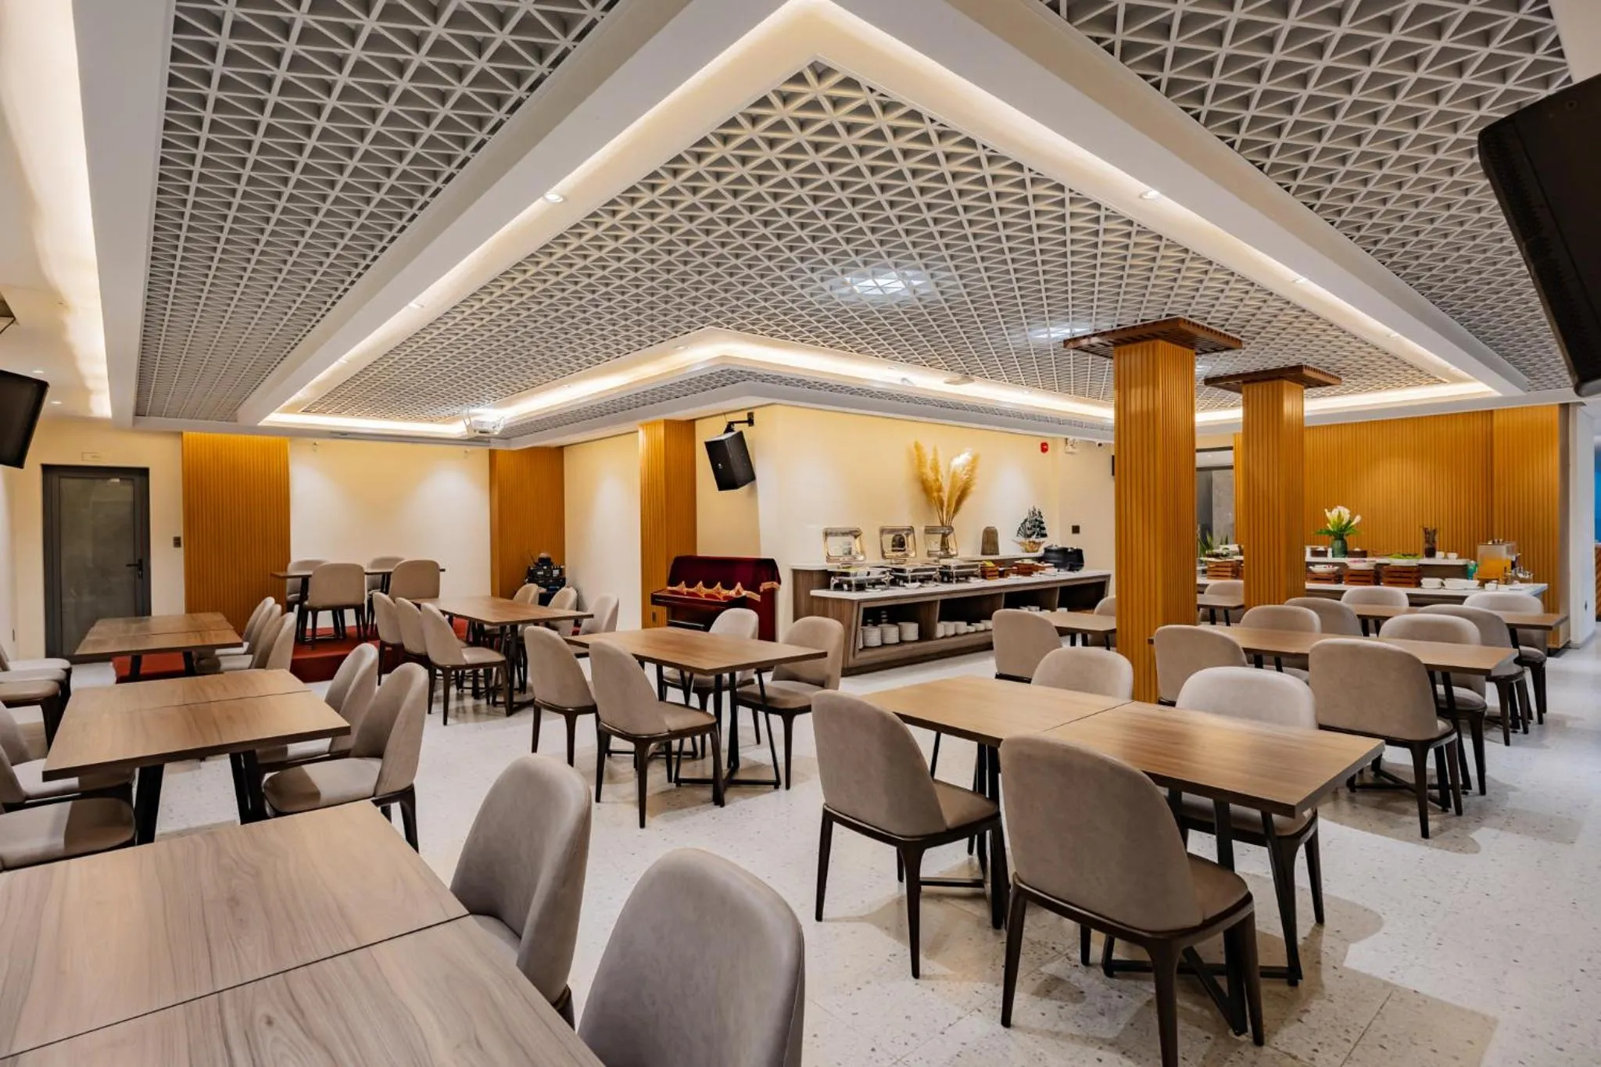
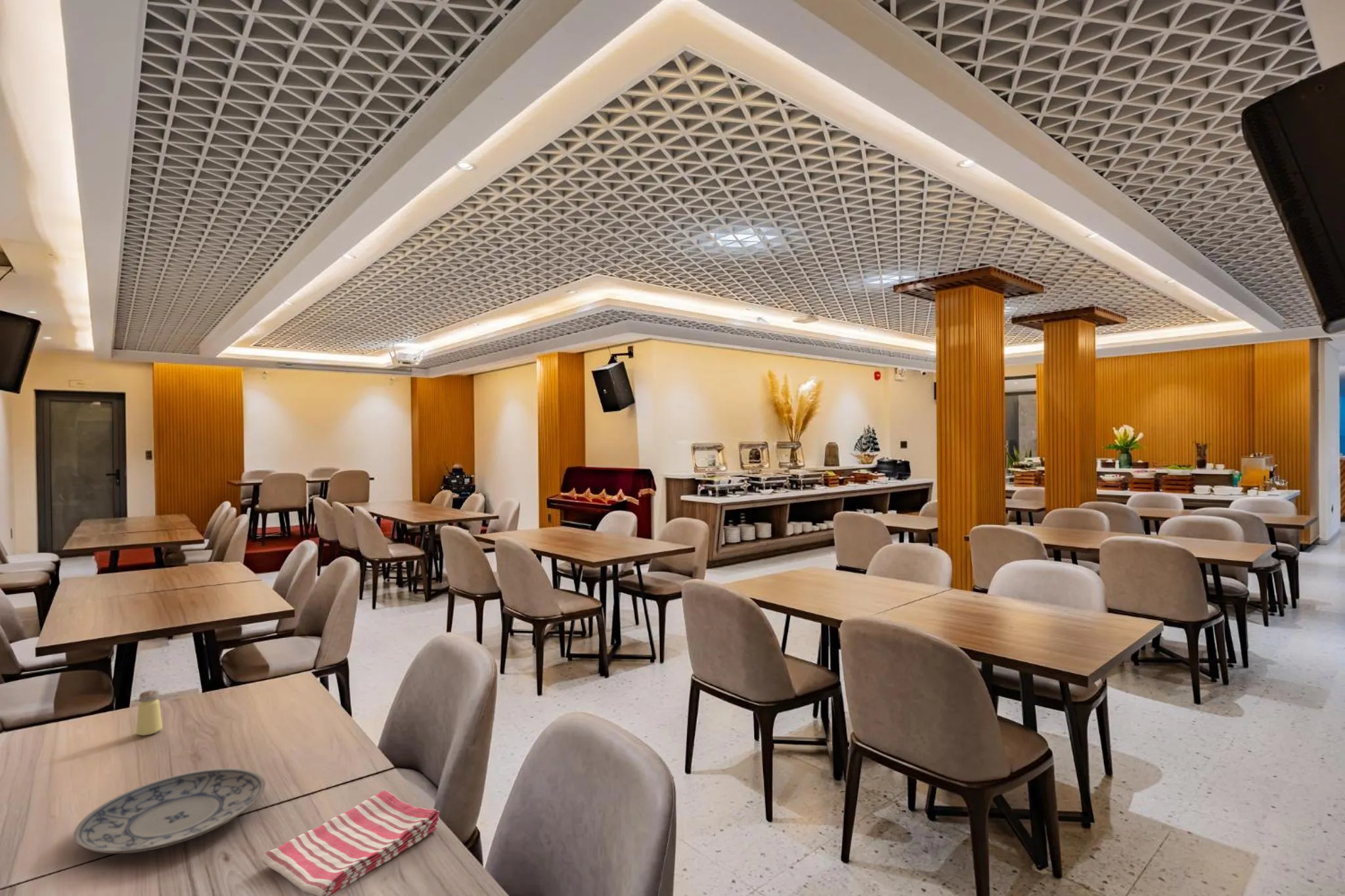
+ dish towel (355, 837)
+ saltshaker (149, 712)
+ plate (176, 813)
